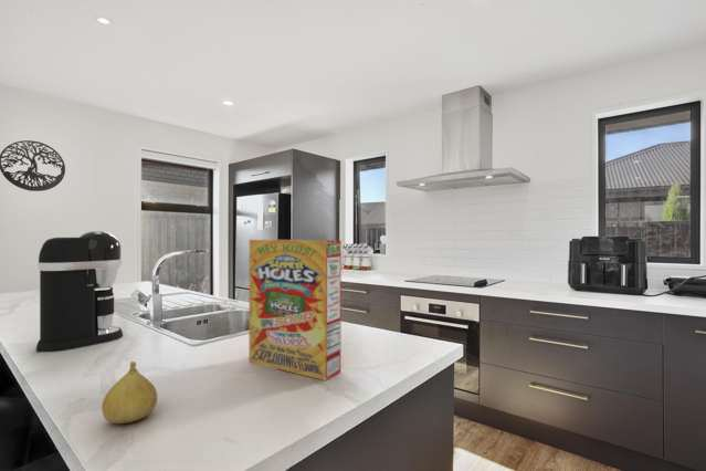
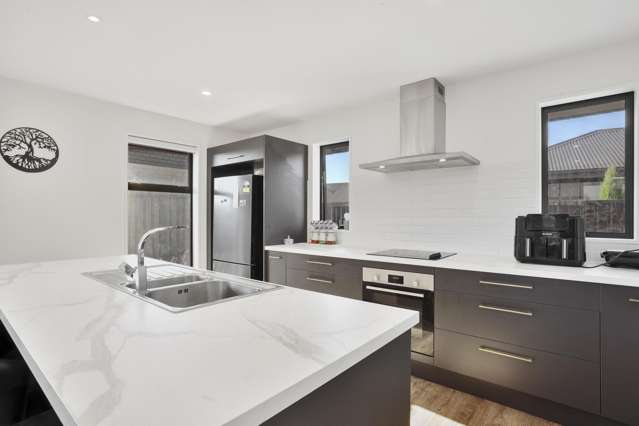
- coffee maker (82, 286)
- cereal box (293, 303)
- fruit (130, 390)
